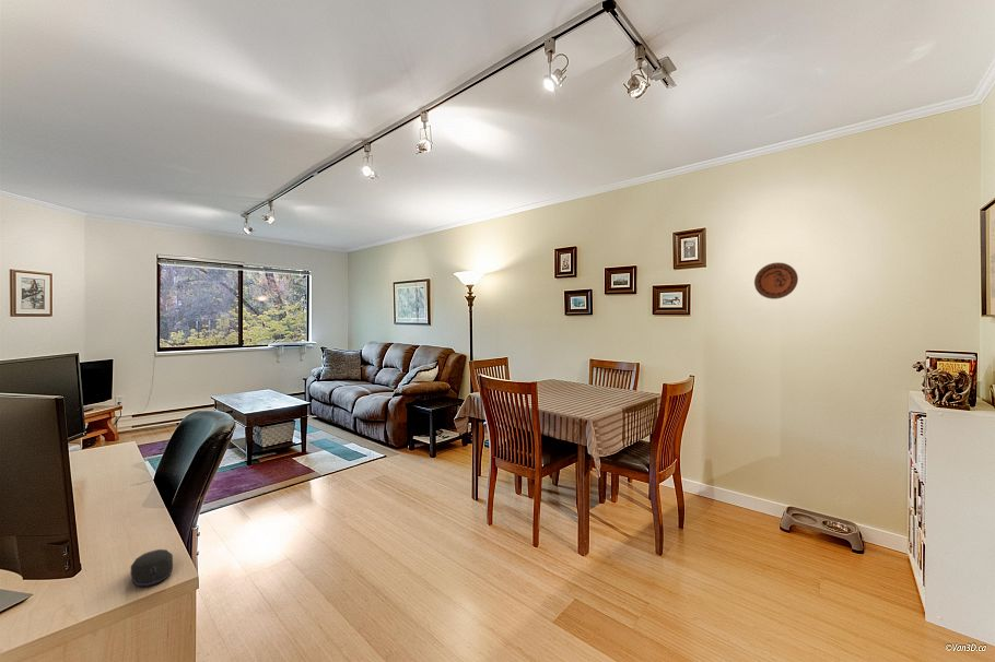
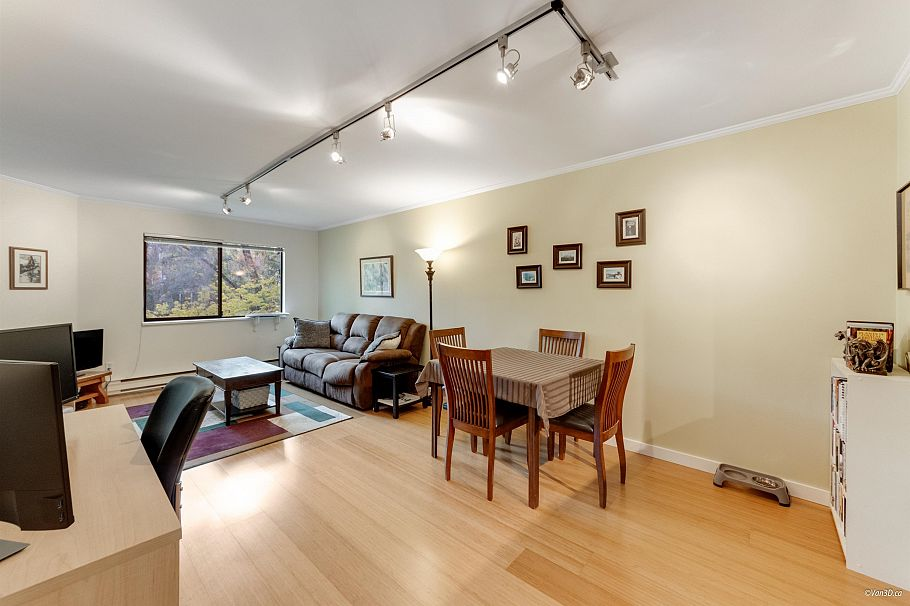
- decorative plate (775, 281)
- computer mouse (152, 565)
